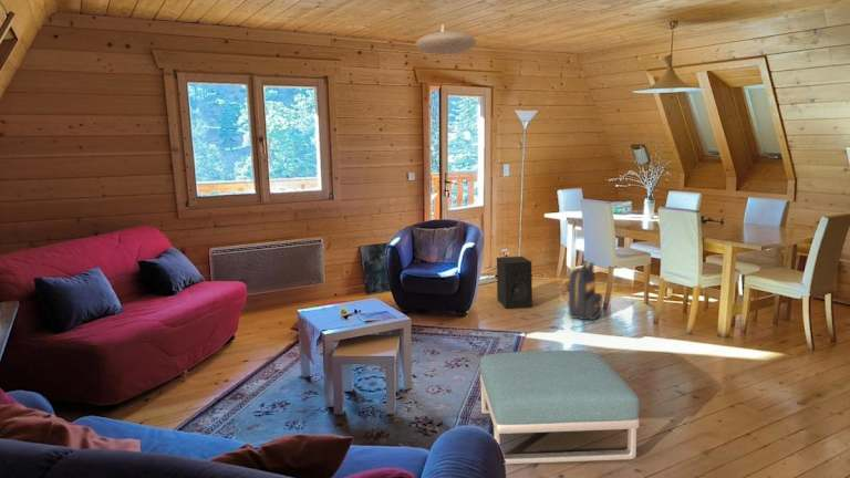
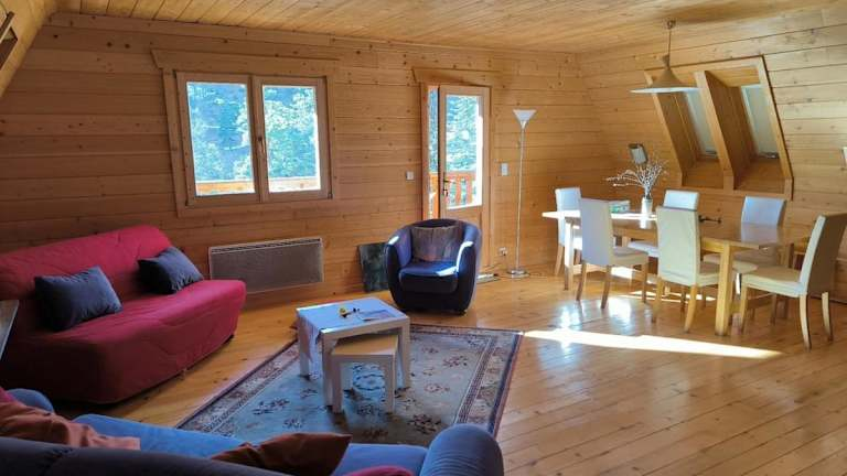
- ceiling light (445, 38)
- speaker (514, 281)
- footstool (551, 399)
- backpack (580, 290)
